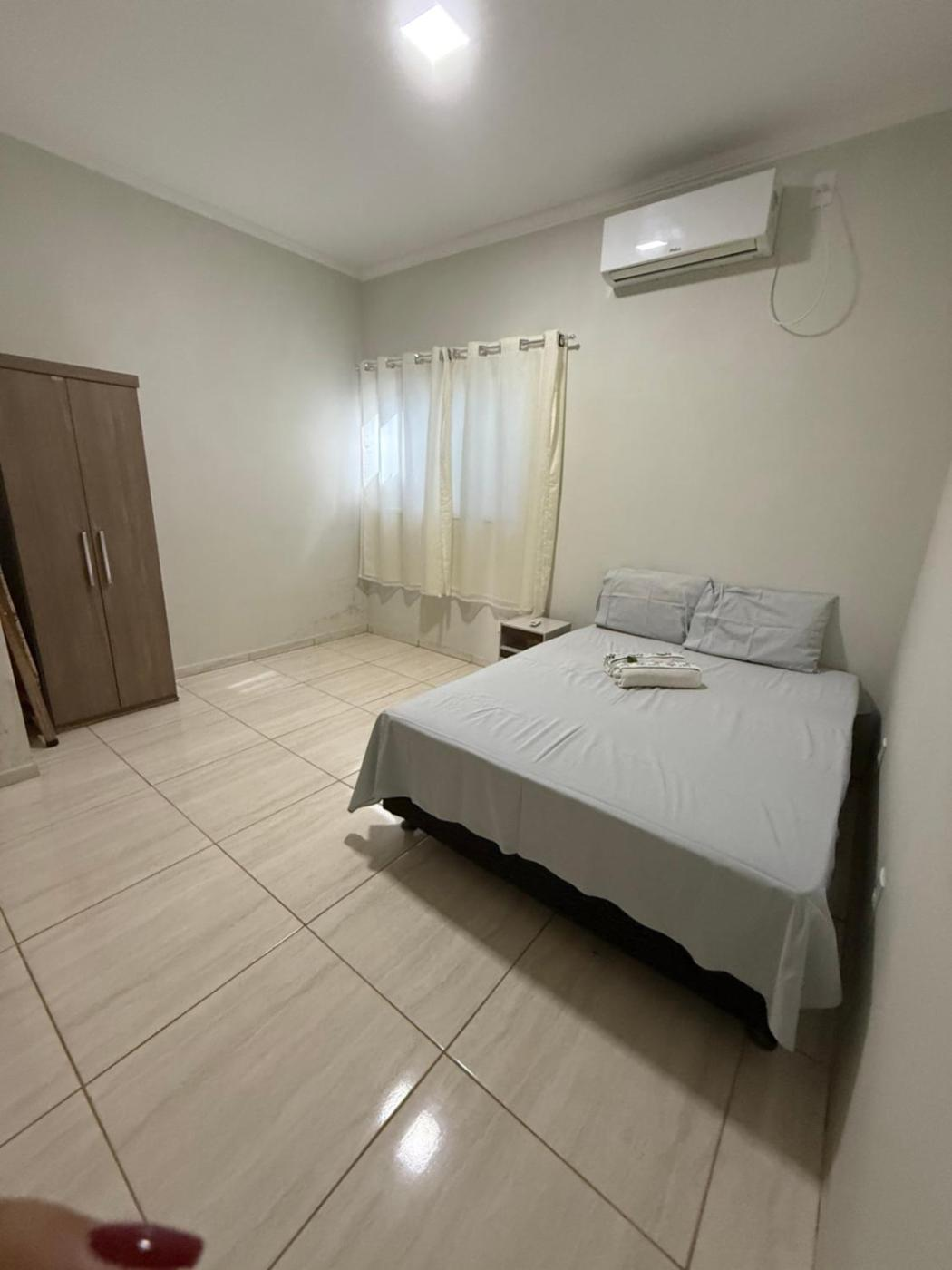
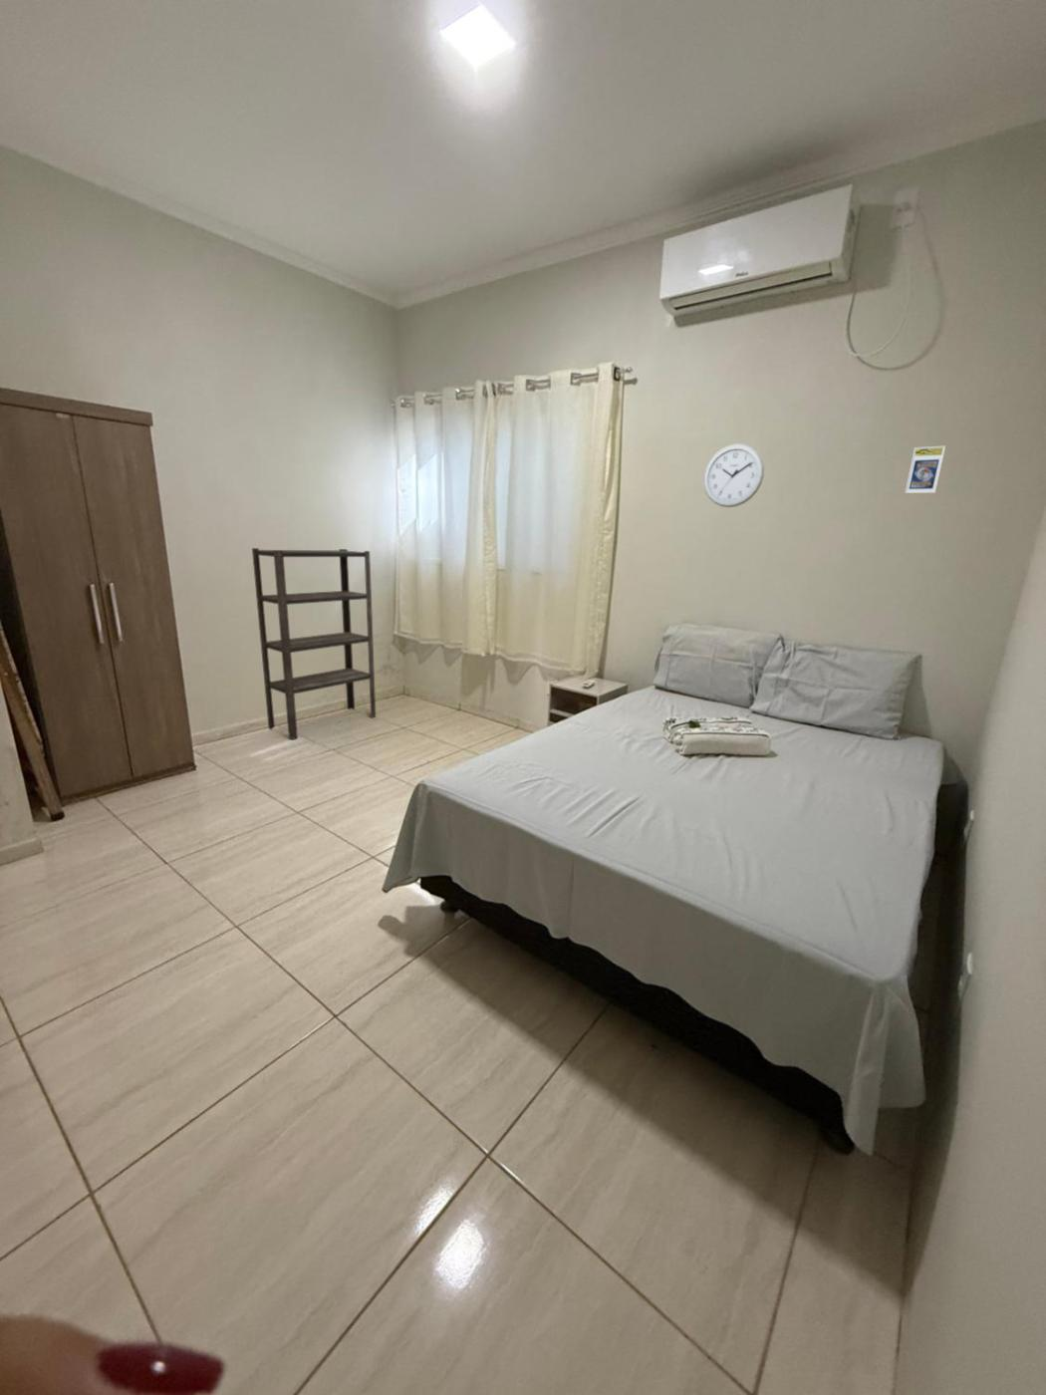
+ trading card display case (924, 469)
+ wall clock (732, 476)
+ shelving unit (319, 639)
